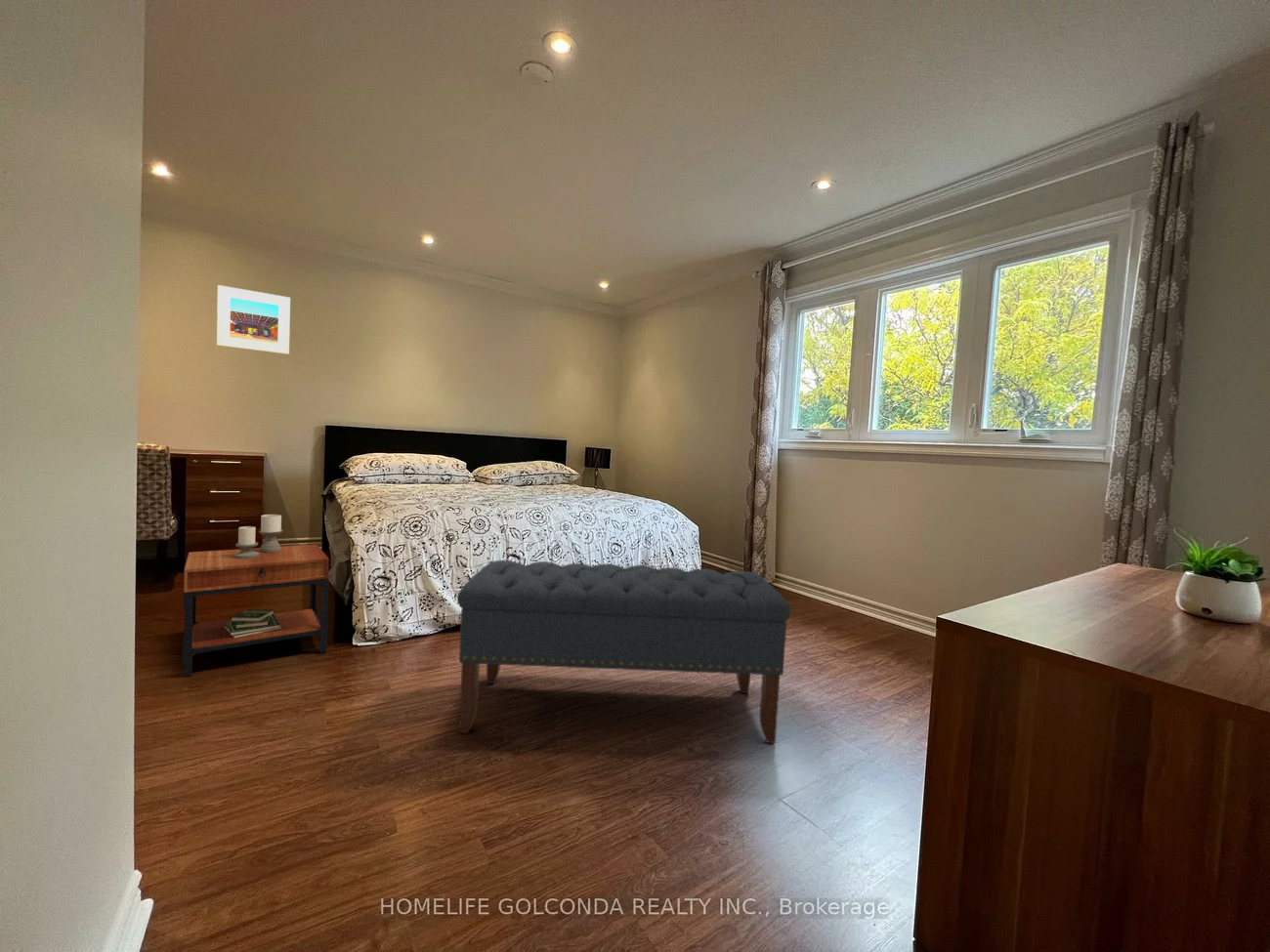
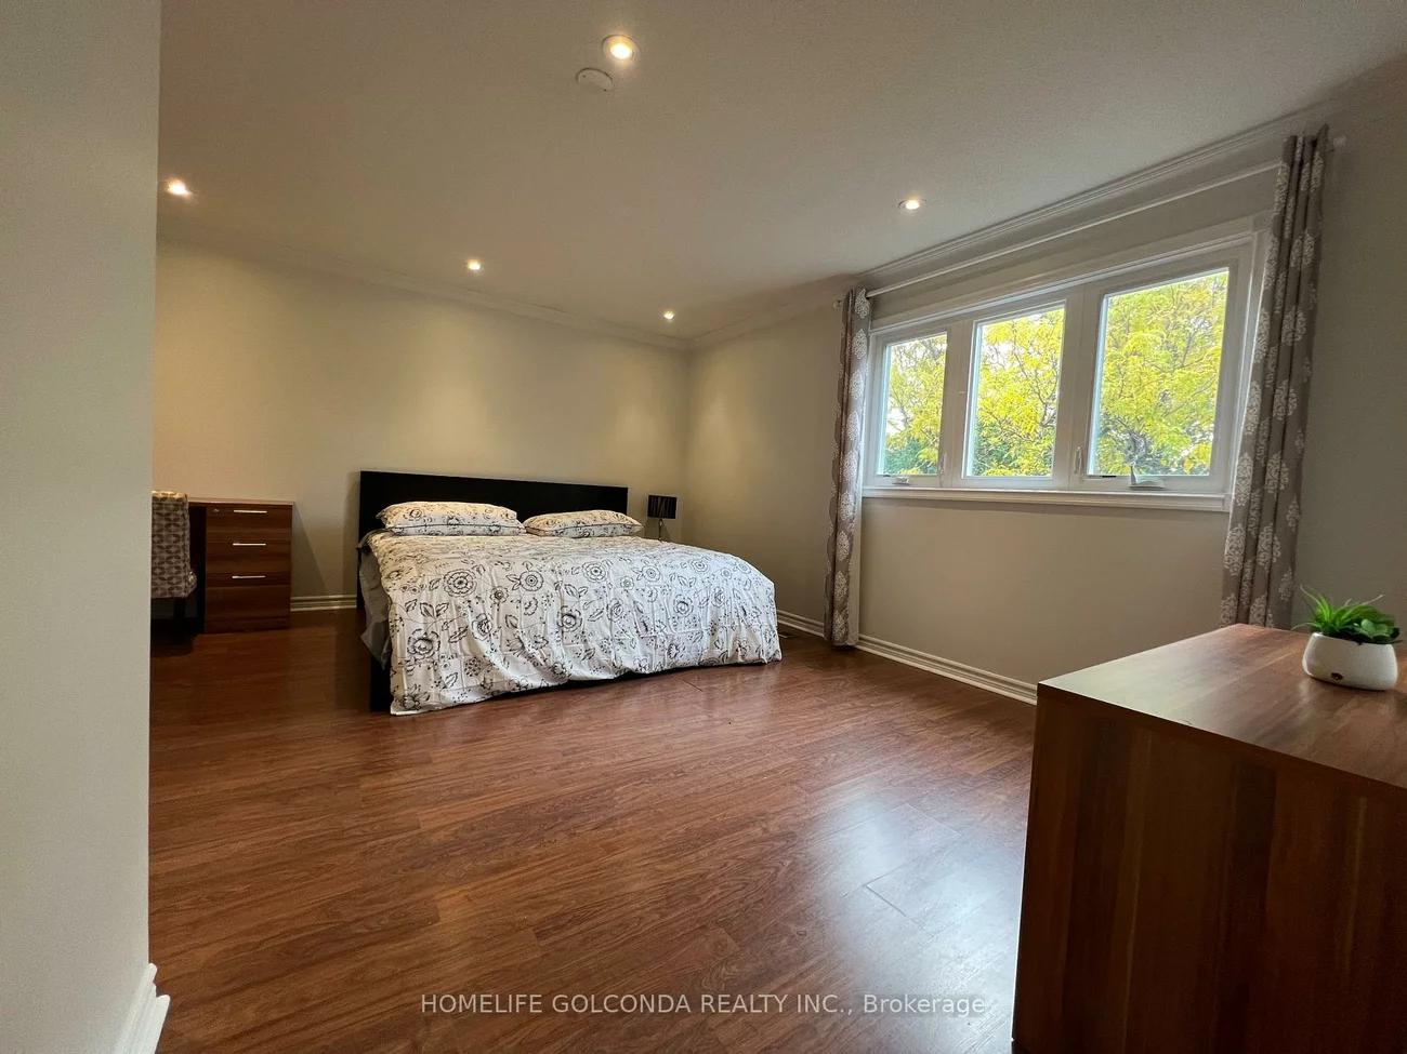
- bench (622, 641)
- side table (258, 584)
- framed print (254, 320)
